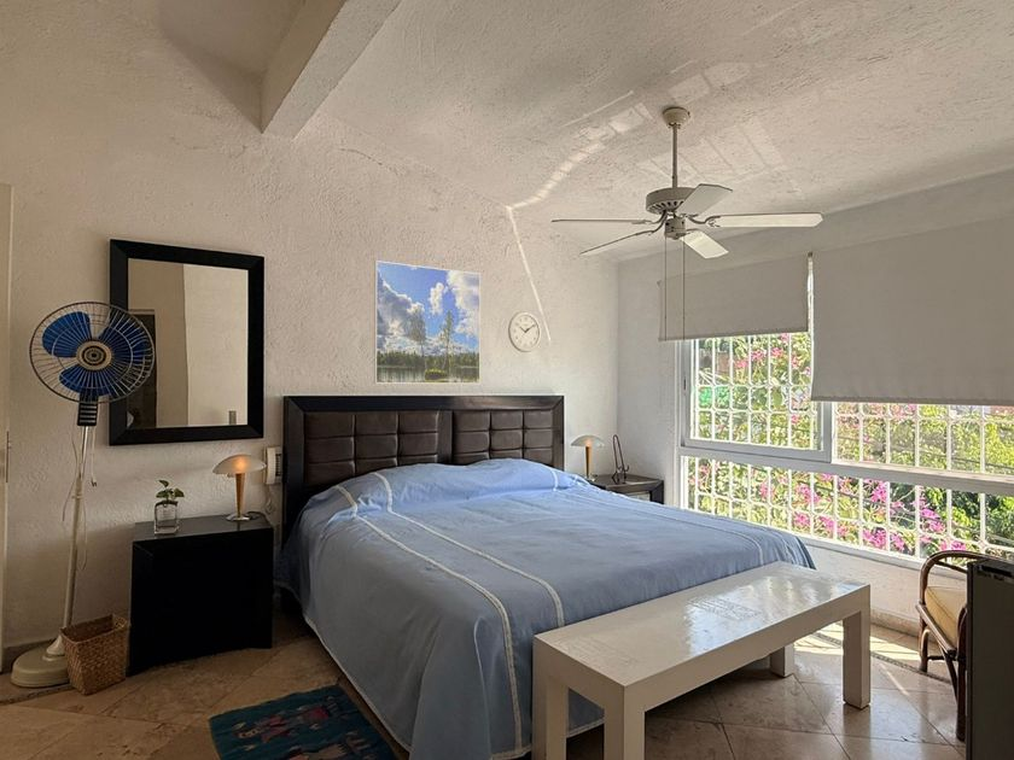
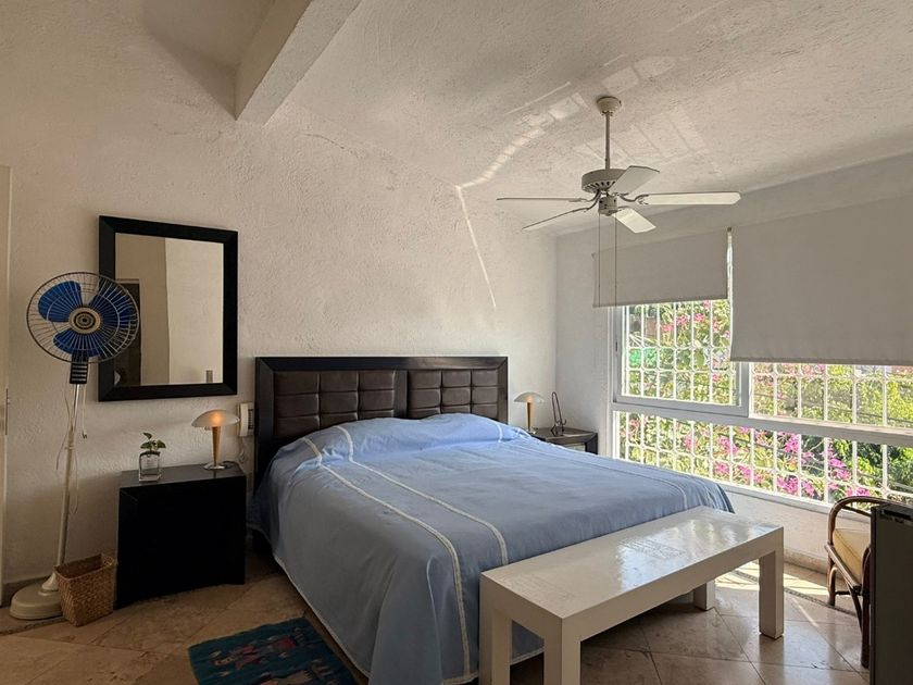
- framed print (430, 325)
- wall clock (525, 332)
